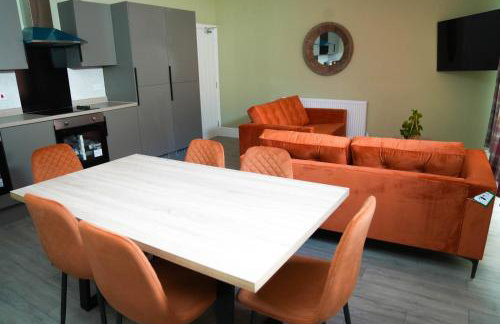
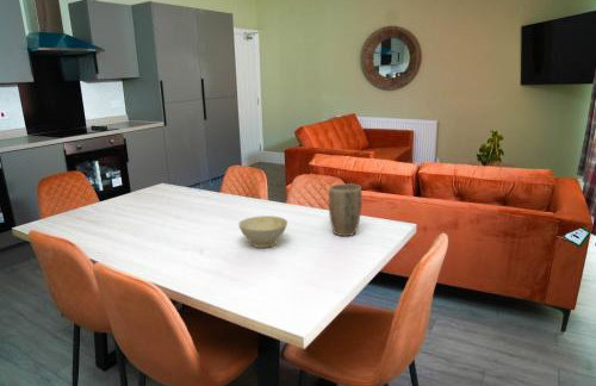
+ plant pot (344, 210)
+ bowl (263, 232)
